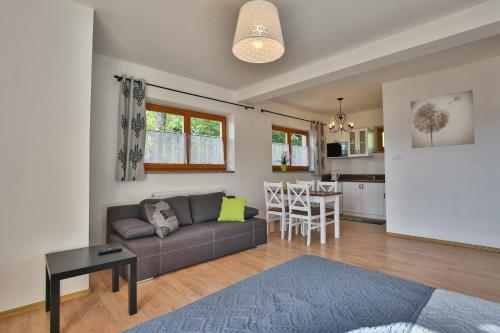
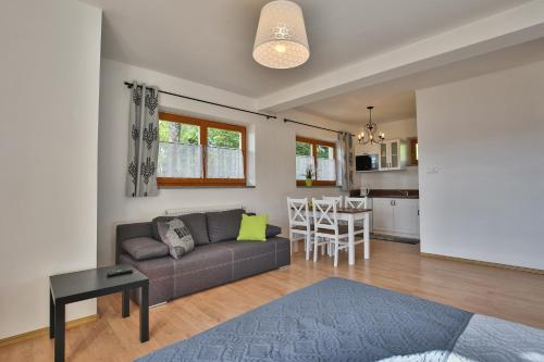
- wall art (440, 121)
